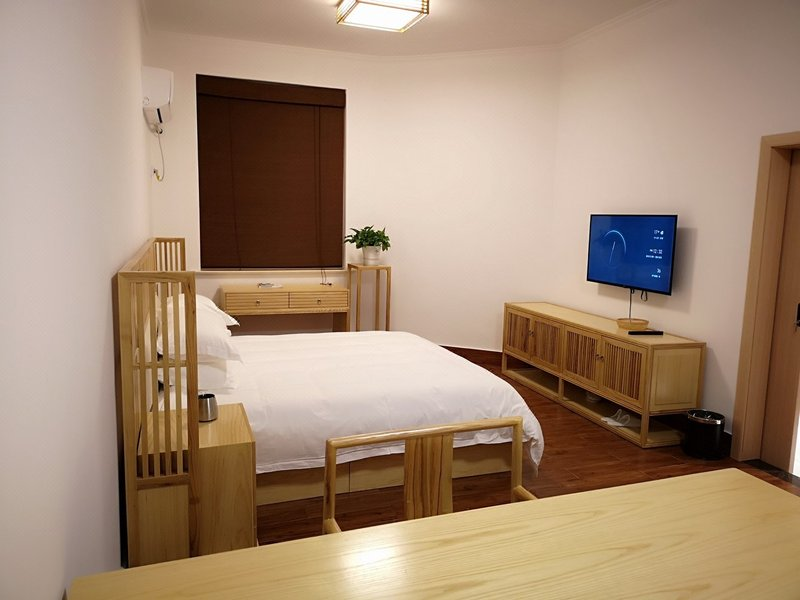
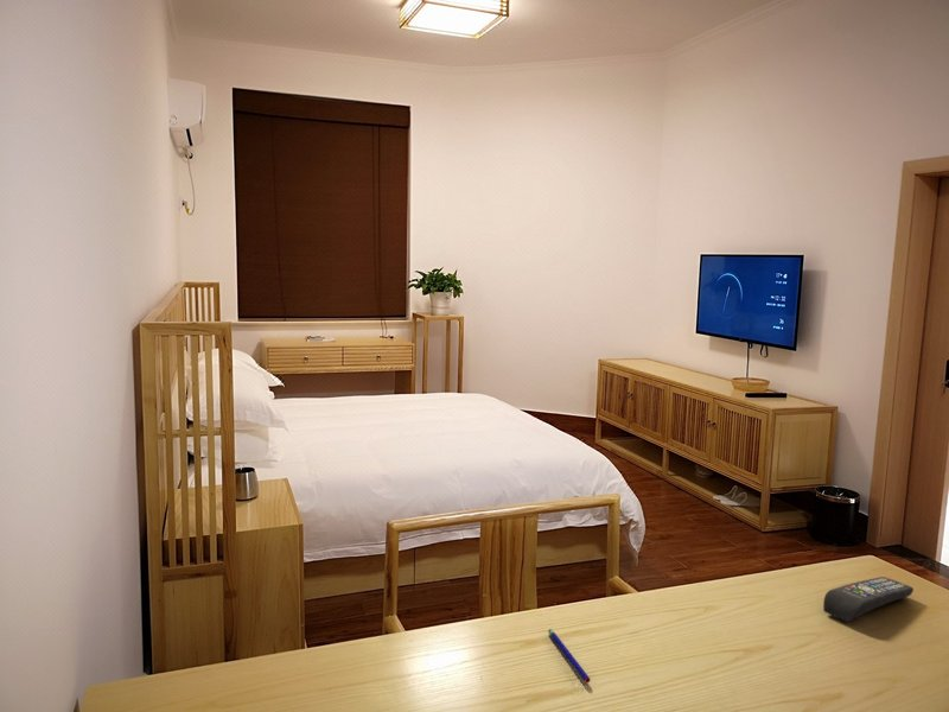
+ remote control (868, 595)
+ pen (567, 654)
